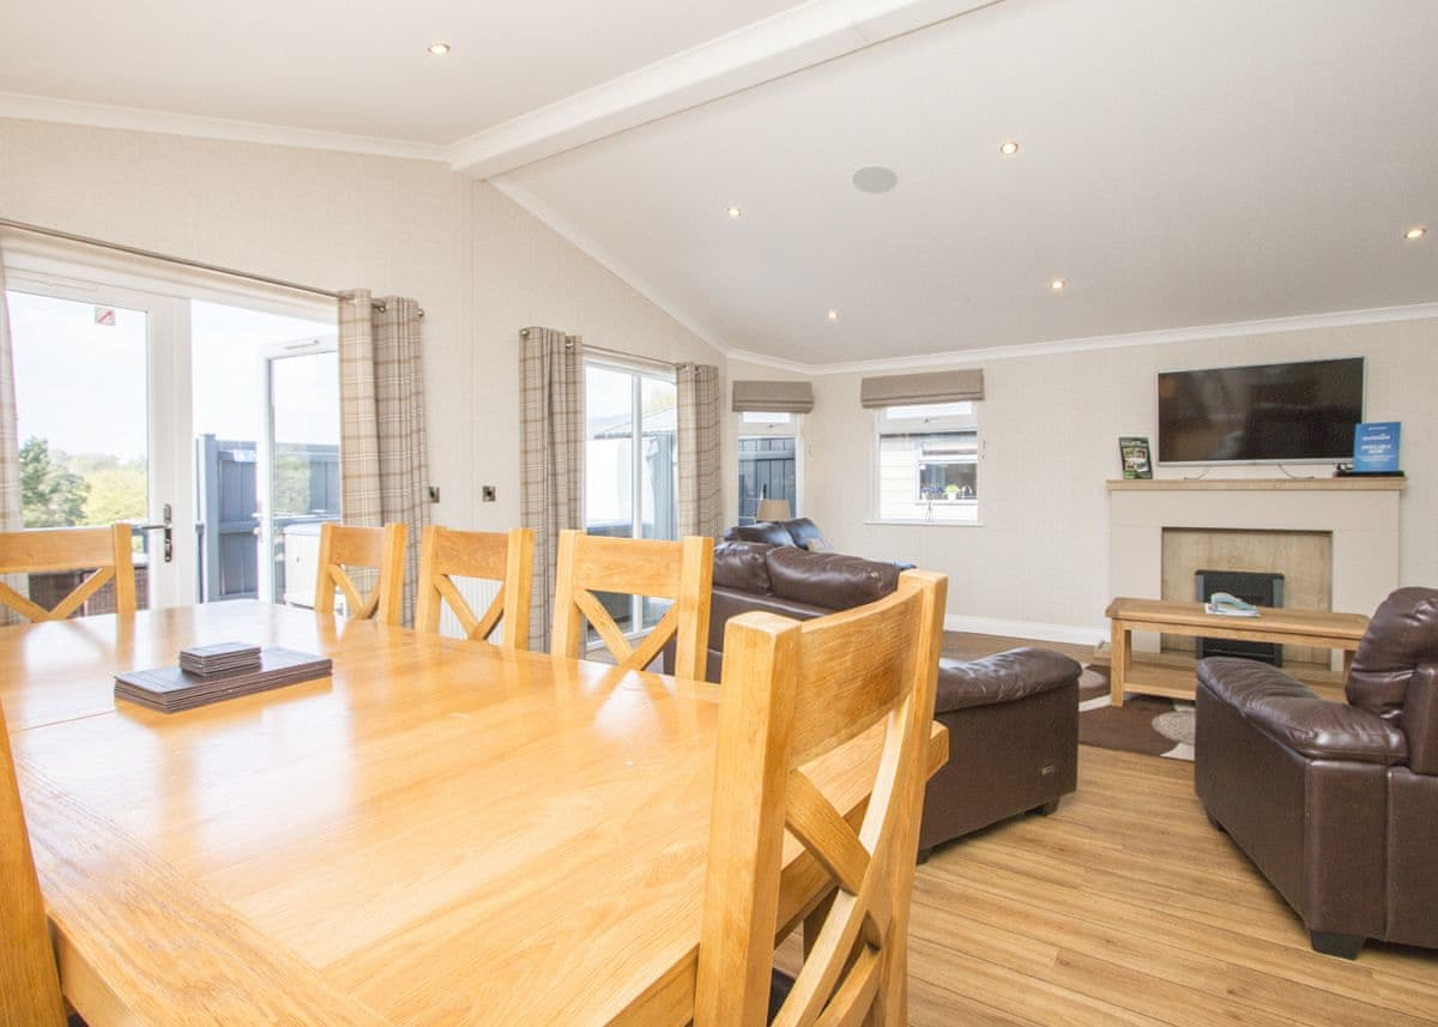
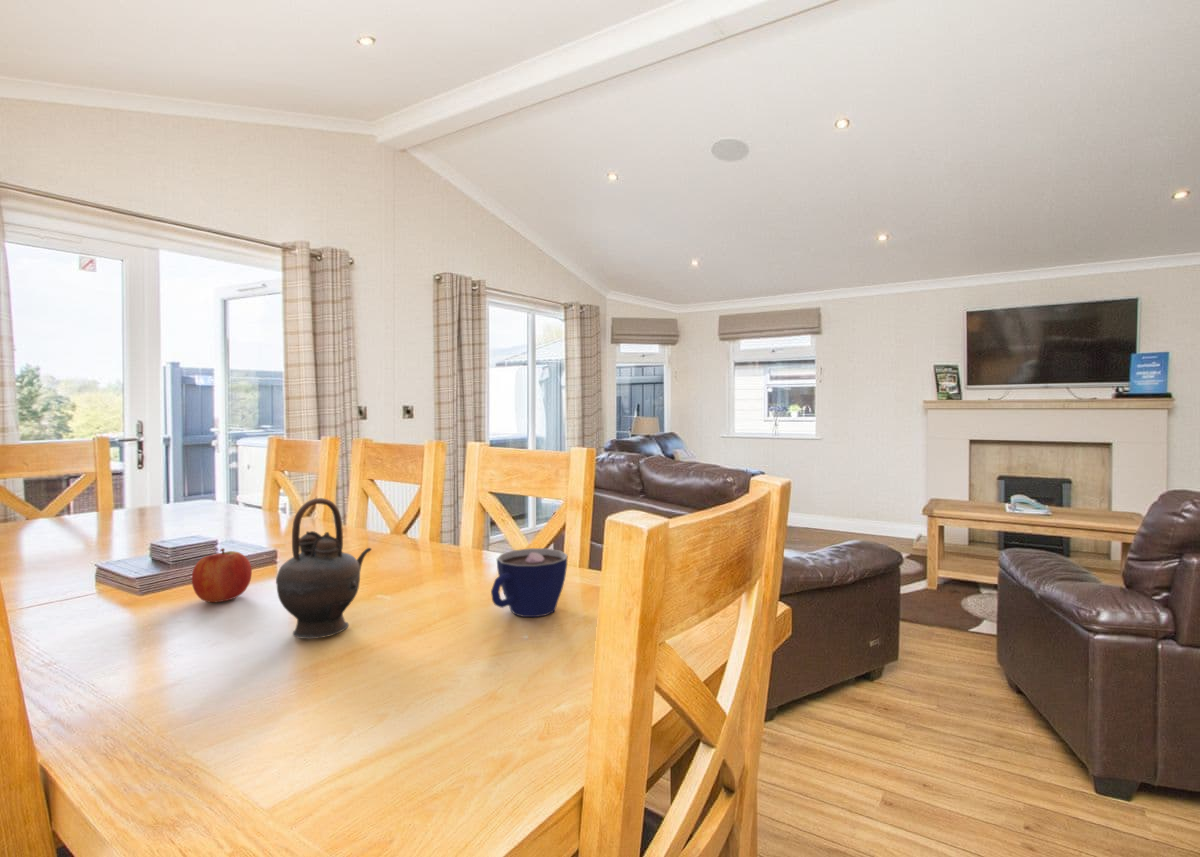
+ teapot (328, 564)
+ fruit (221, 573)
+ cup (525, 585)
